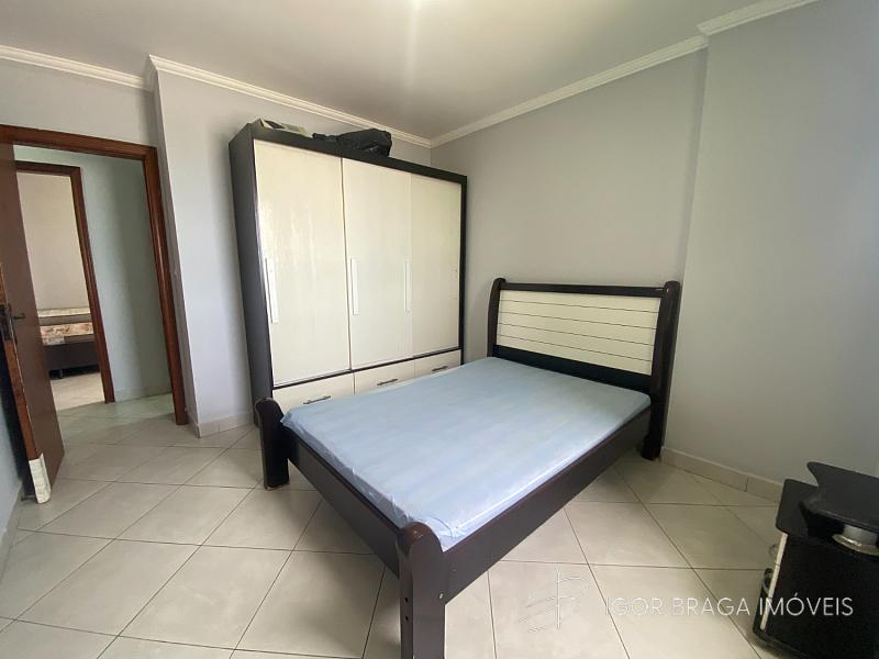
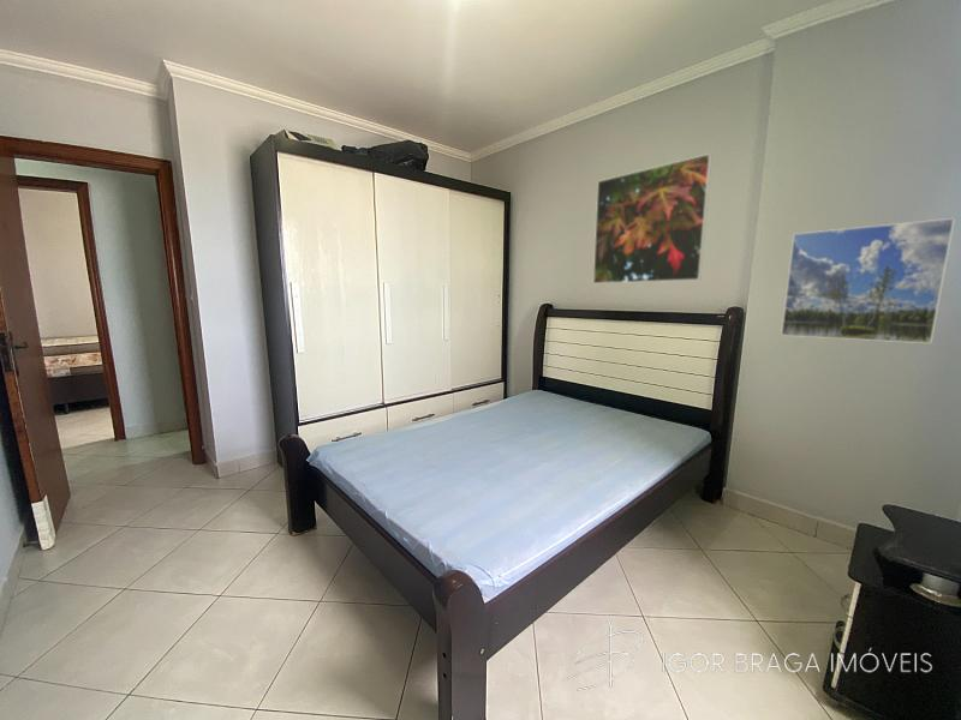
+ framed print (645, 227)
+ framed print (856, 283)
